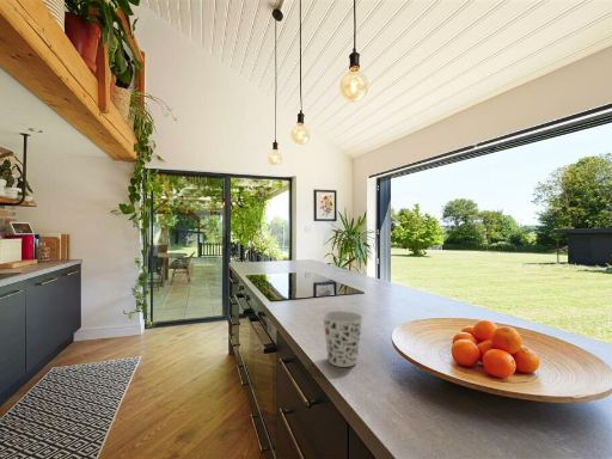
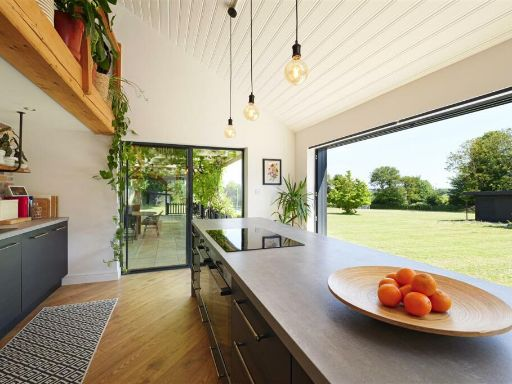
- cup (342, 338)
